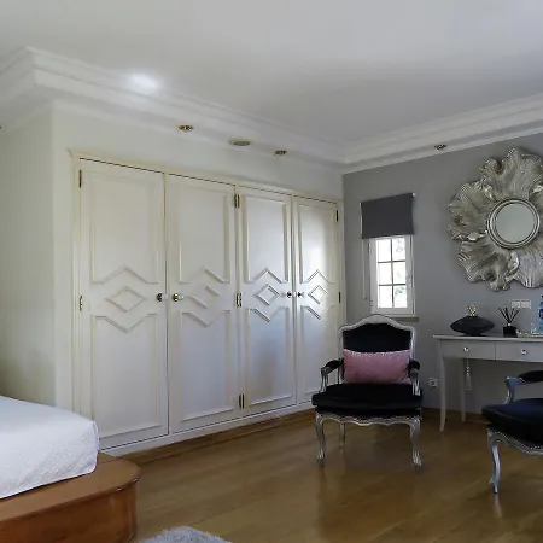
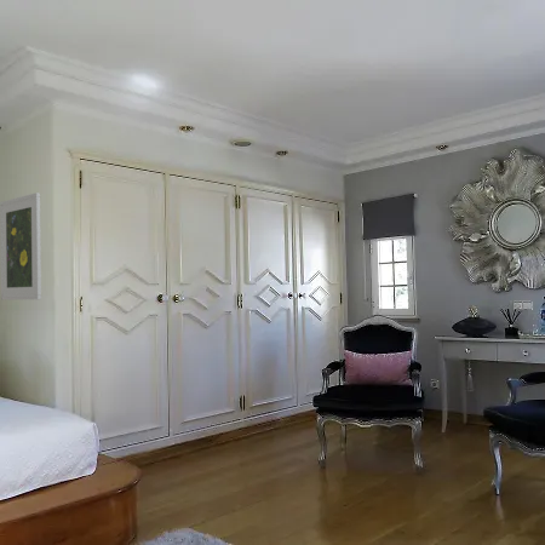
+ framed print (19, 248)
